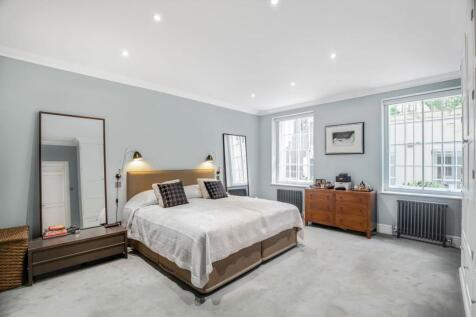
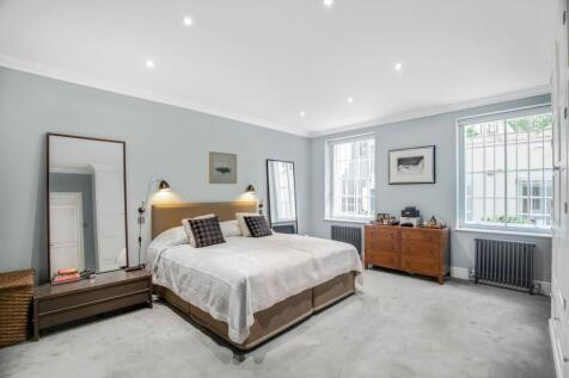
+ wall art (222, 168)
